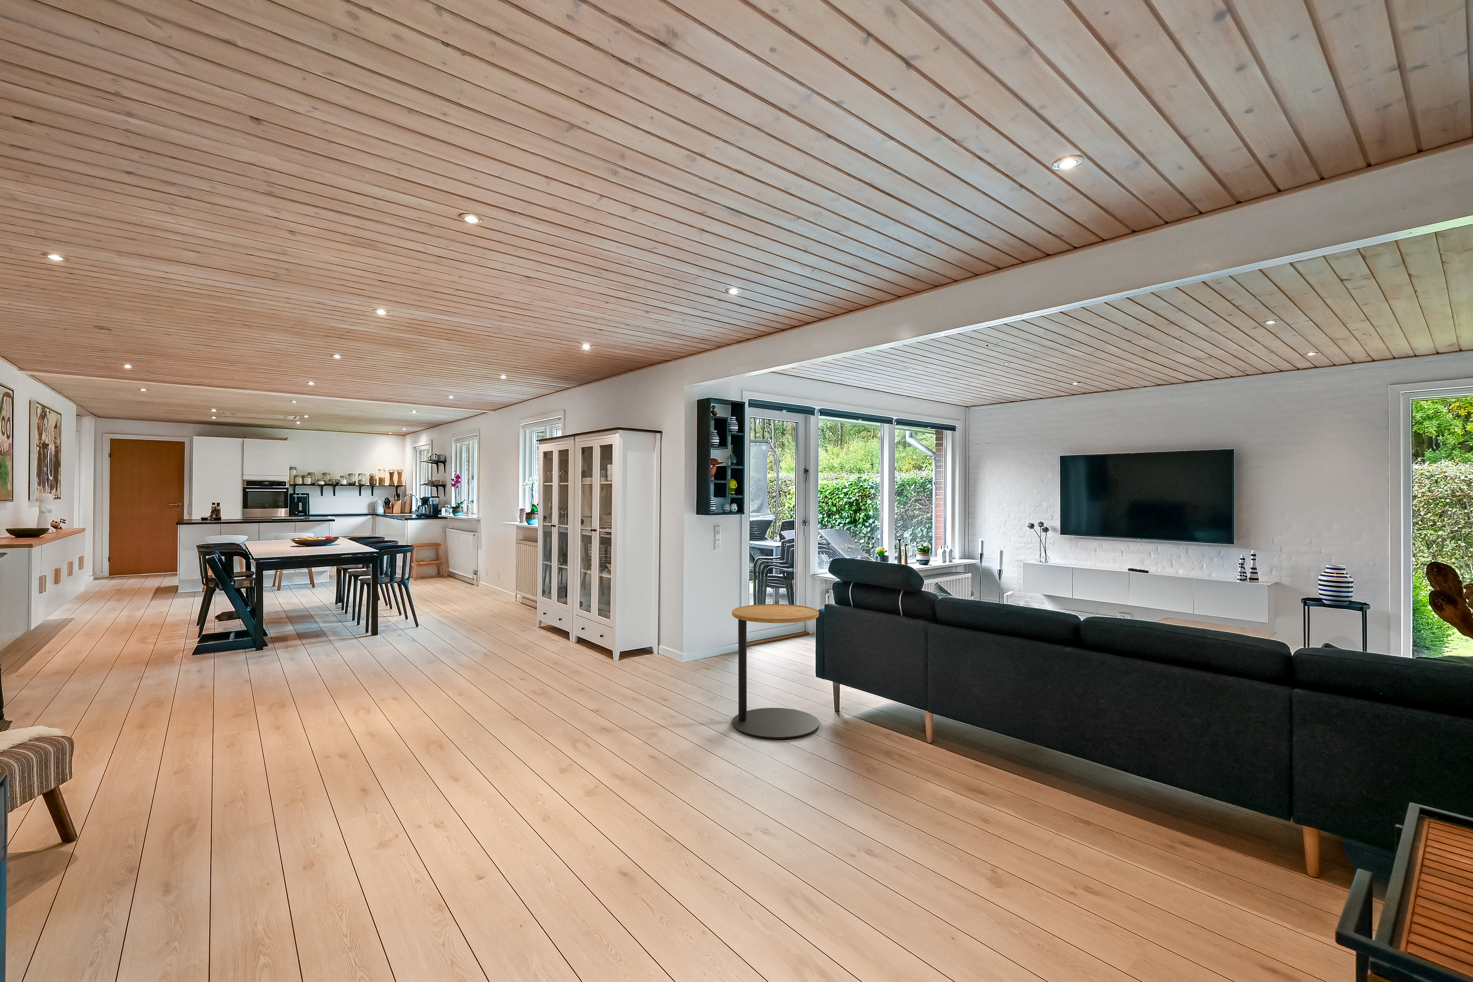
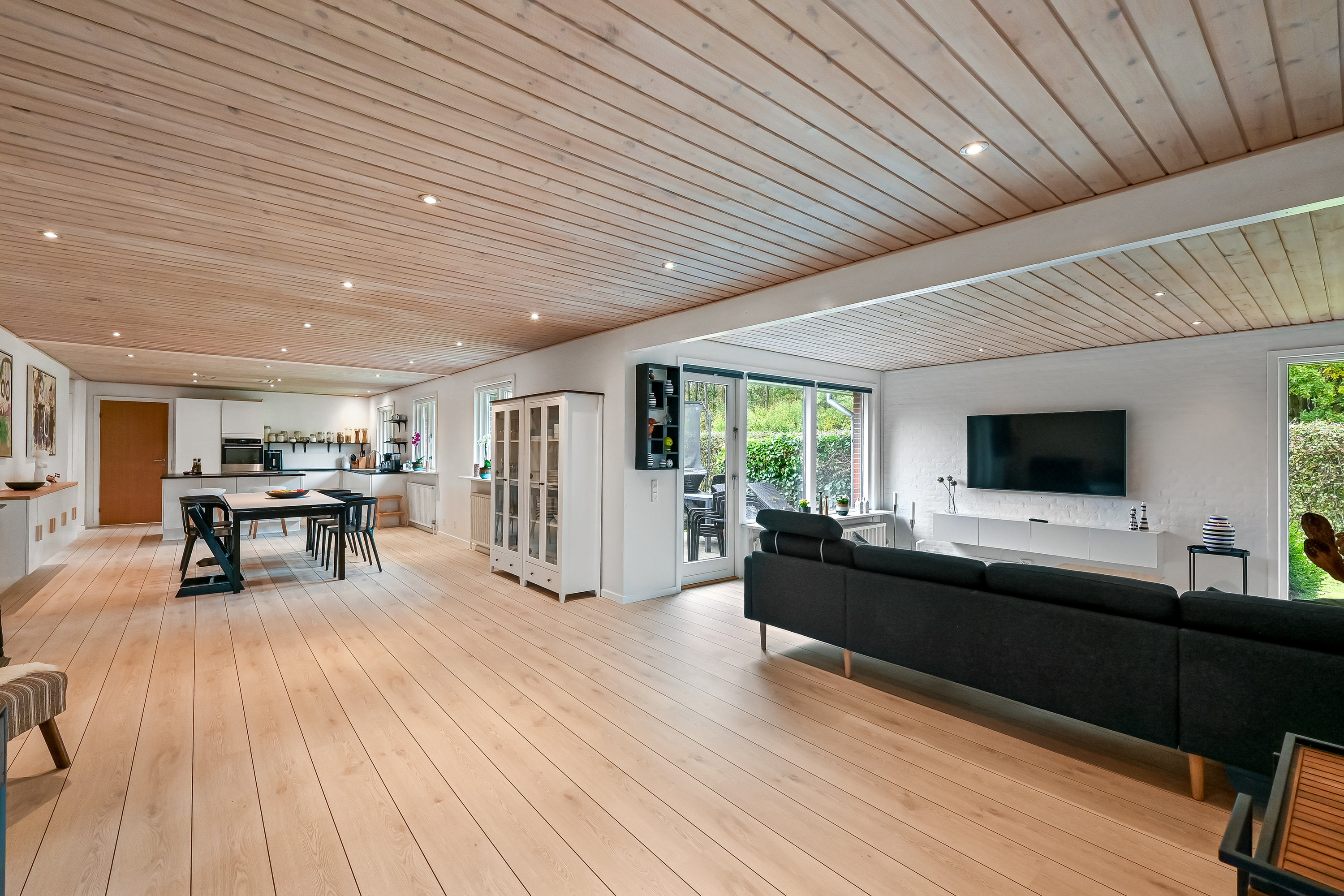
- side table (746, 666)
